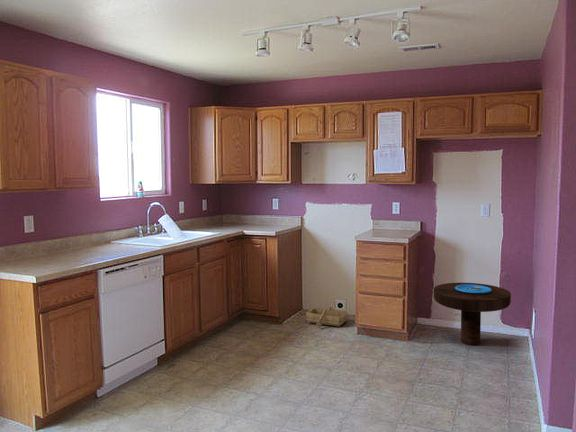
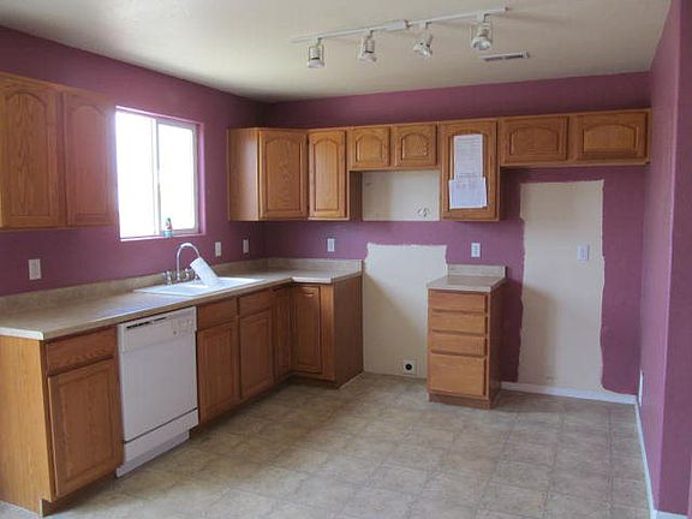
- wooden boat (327, 314)
- side table (470, 315)
